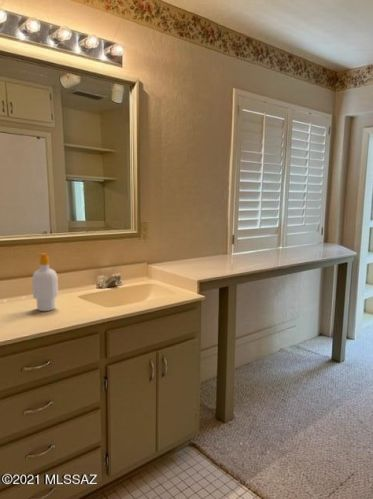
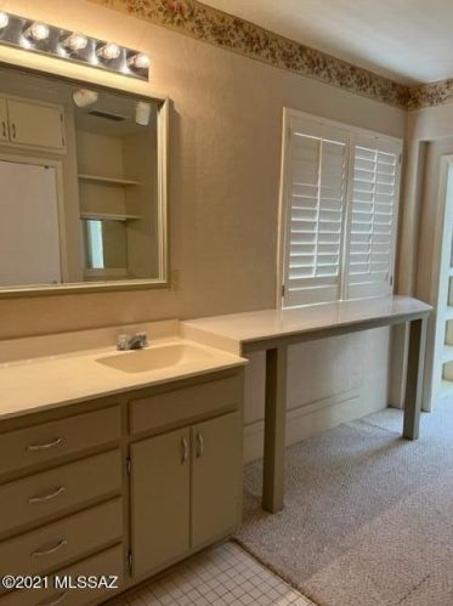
- soap bottle (45, 281)
